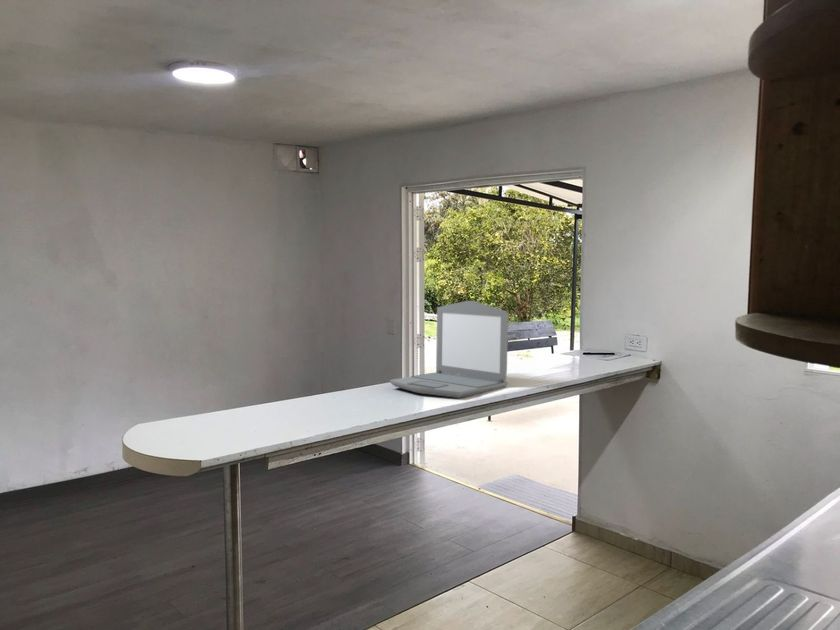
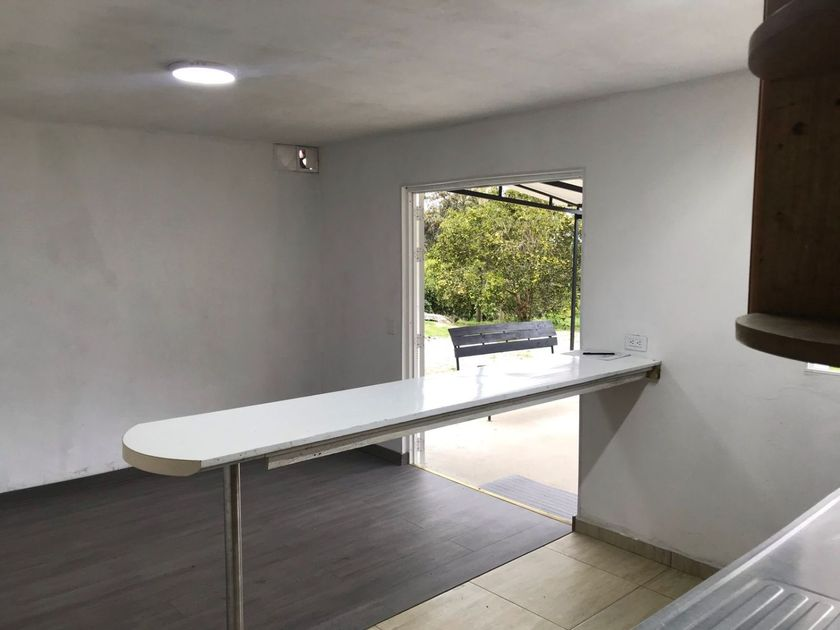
- laptop (446, 345)
